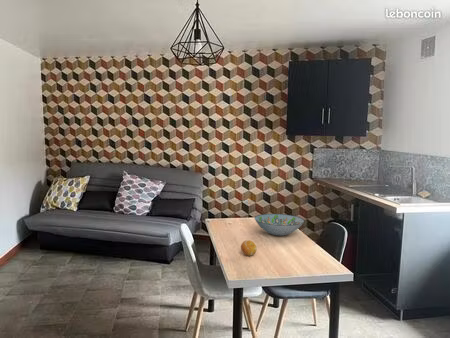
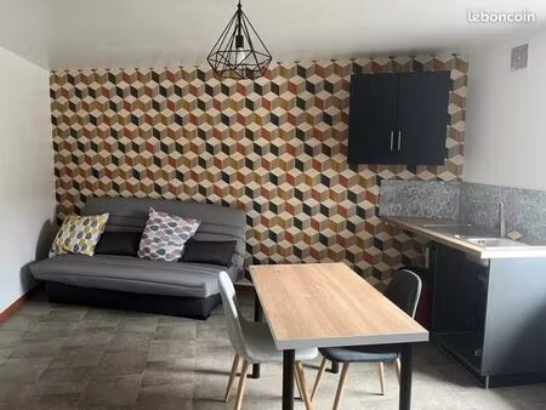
- decorative bowl (278, 226)
- fruit (248, 247)
